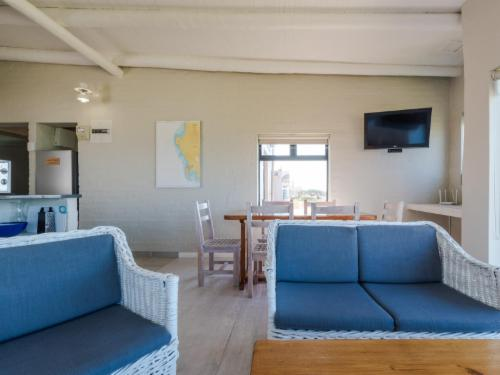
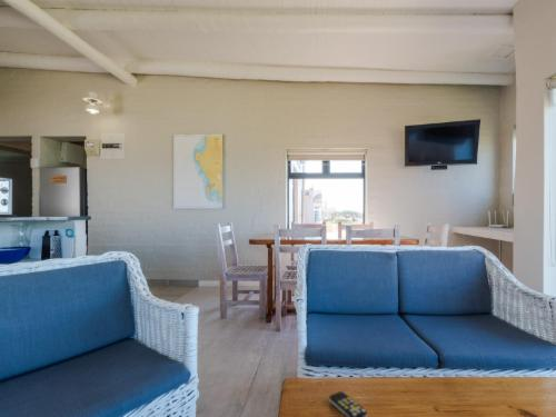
+ remote control (347, 405)
